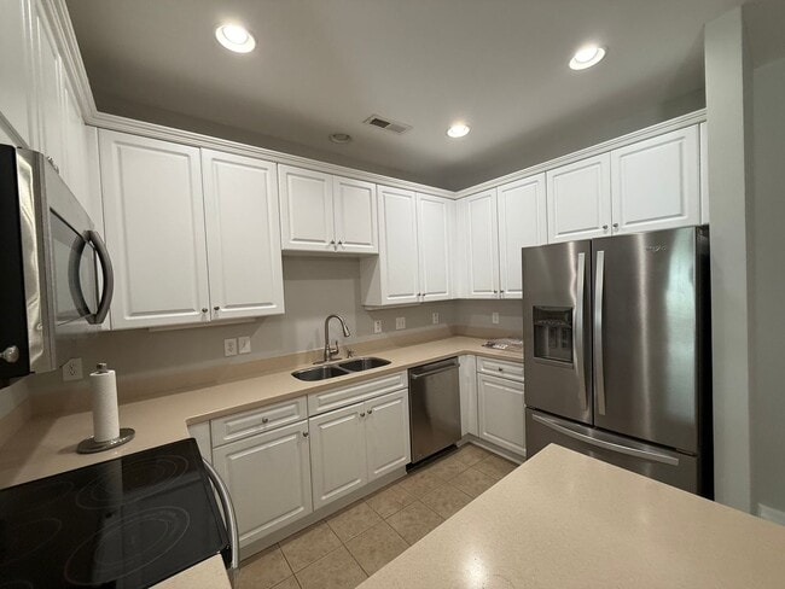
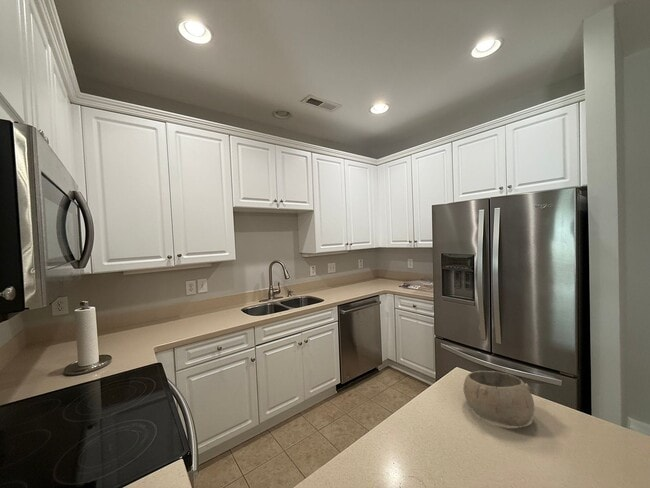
+ bowl (496, 392)
